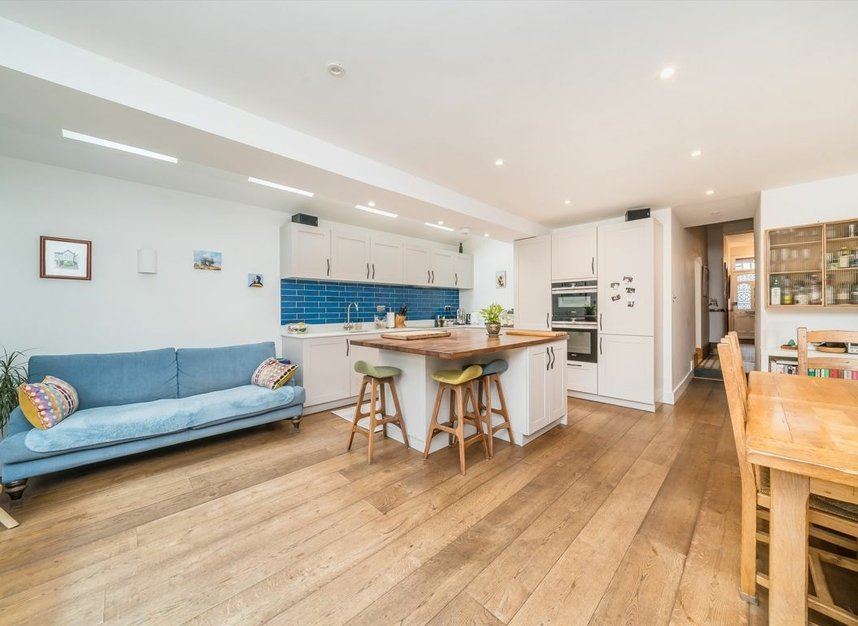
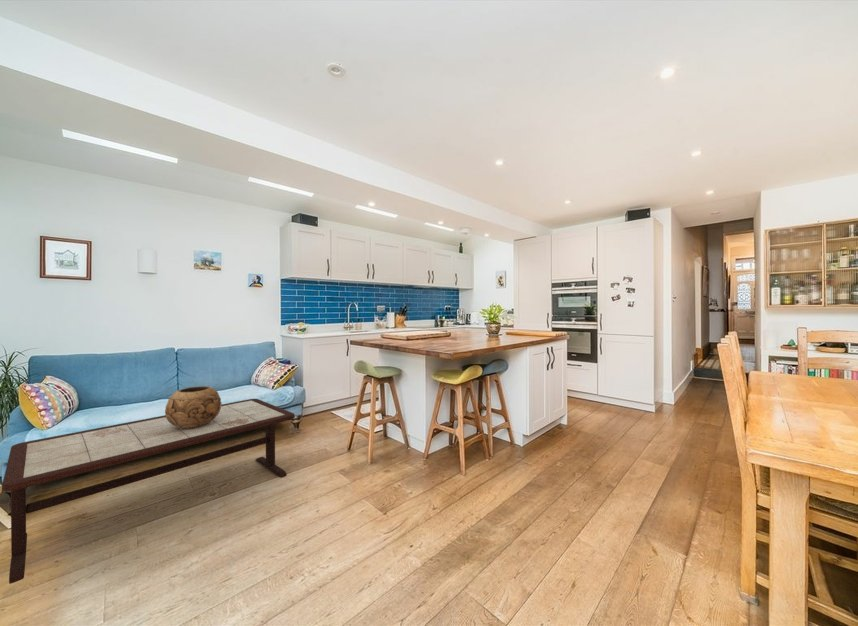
+ decorative bowl (194, 406)
+ coffee table (172, 465)
